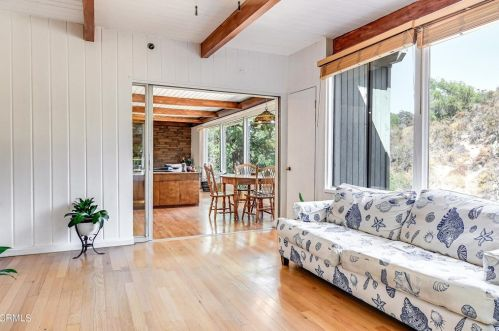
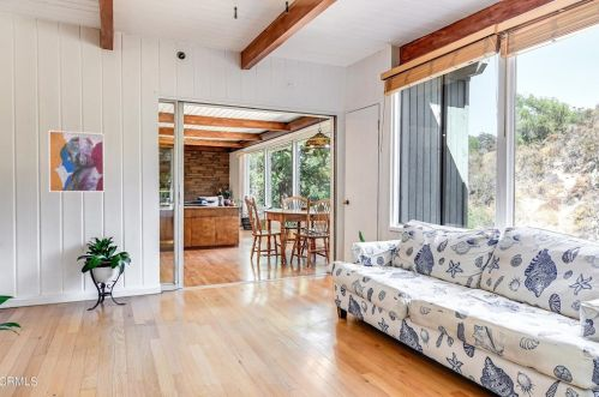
+ wall art (77, 162)
